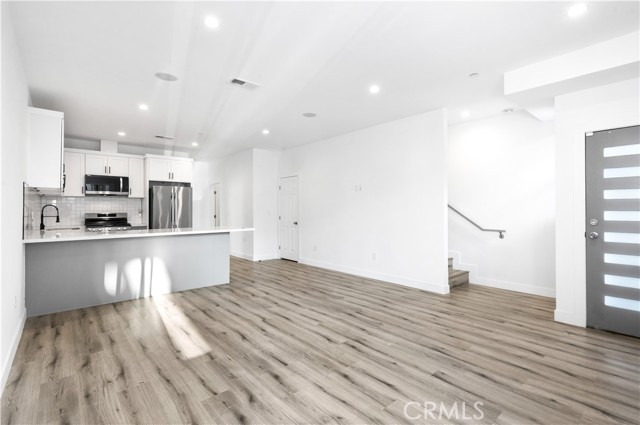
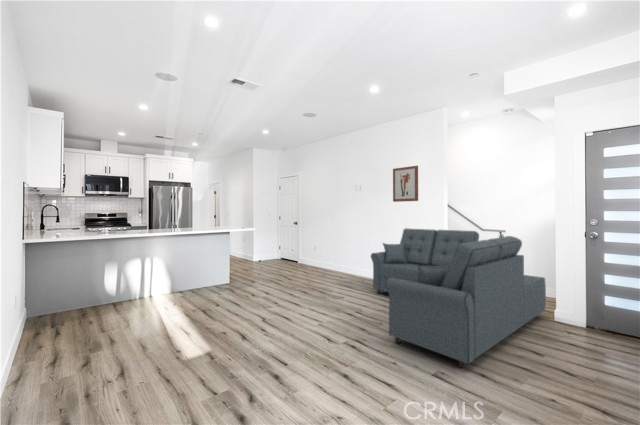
+ wall art (405, 184)
+ sofa (420, 273)
